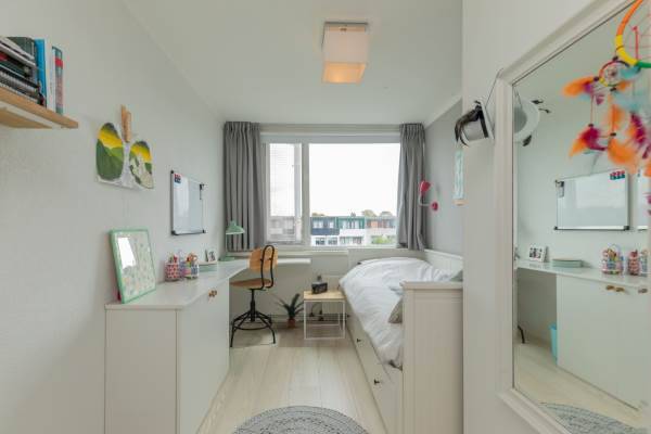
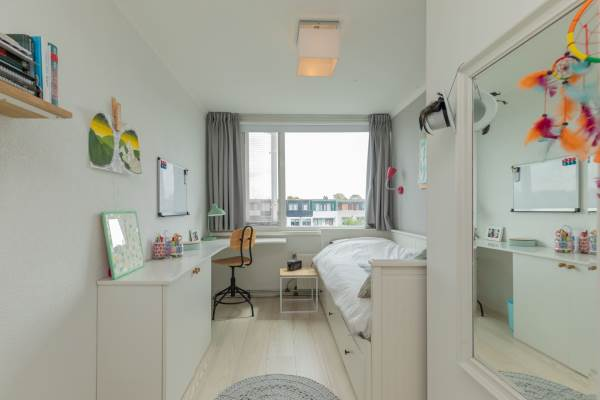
- potted plant (289, 309)
